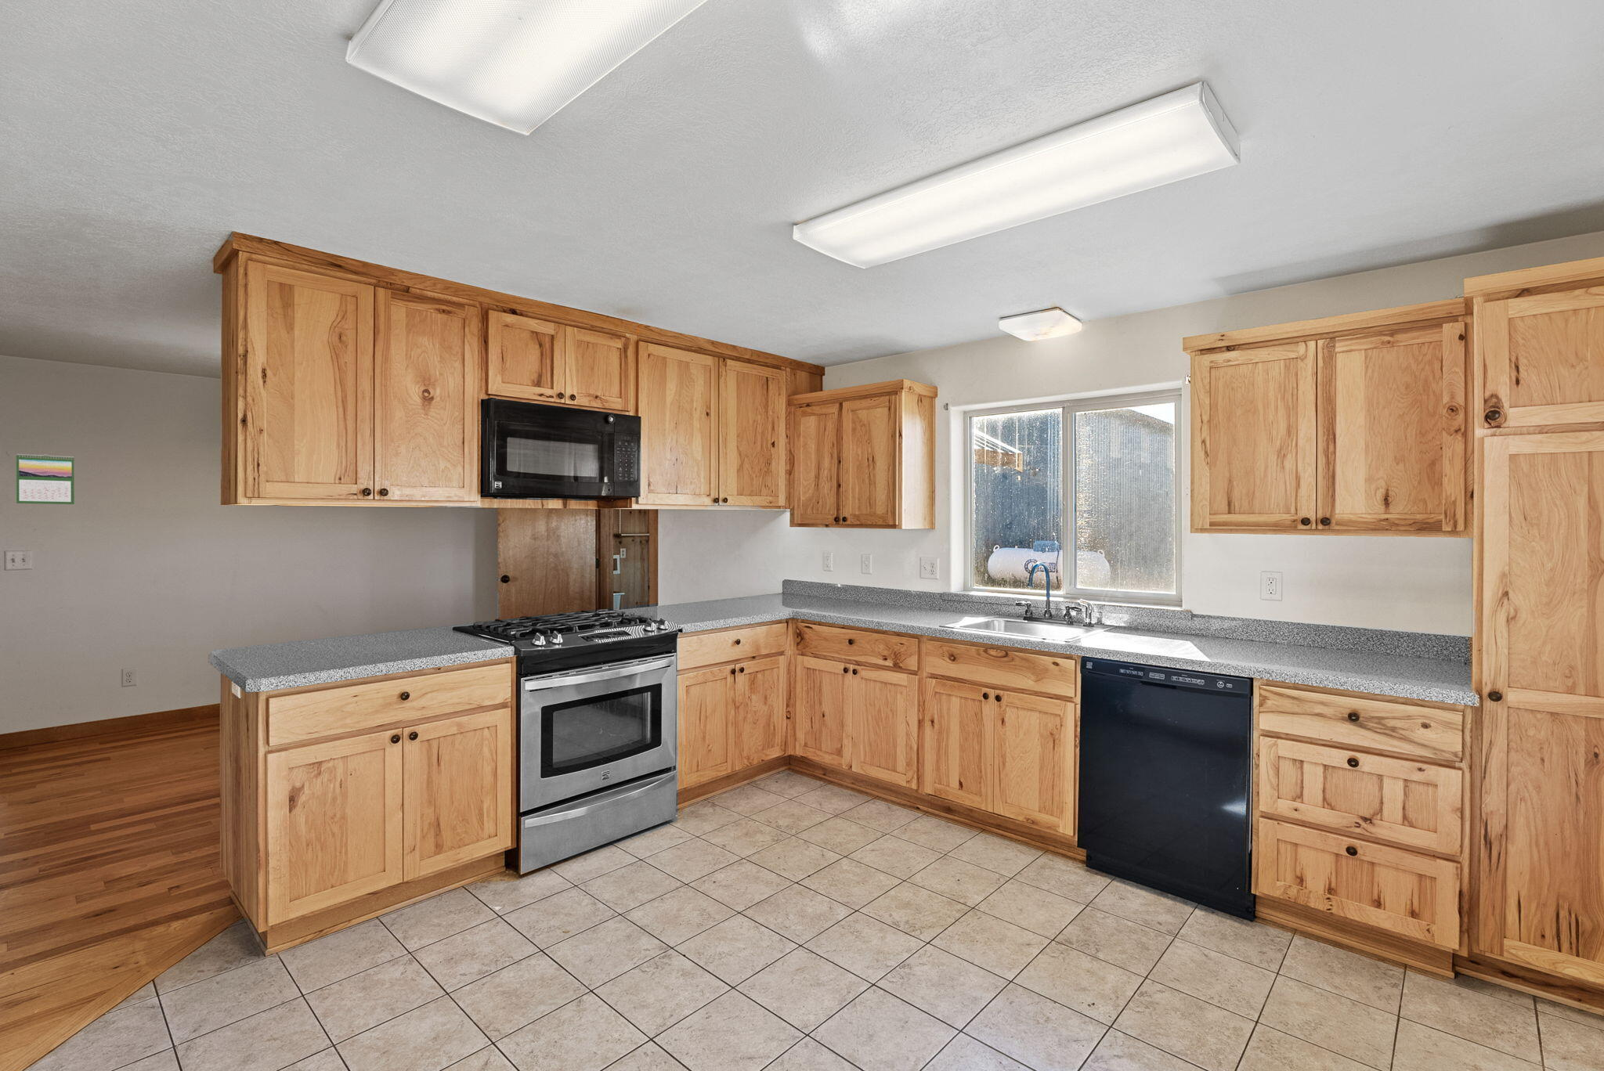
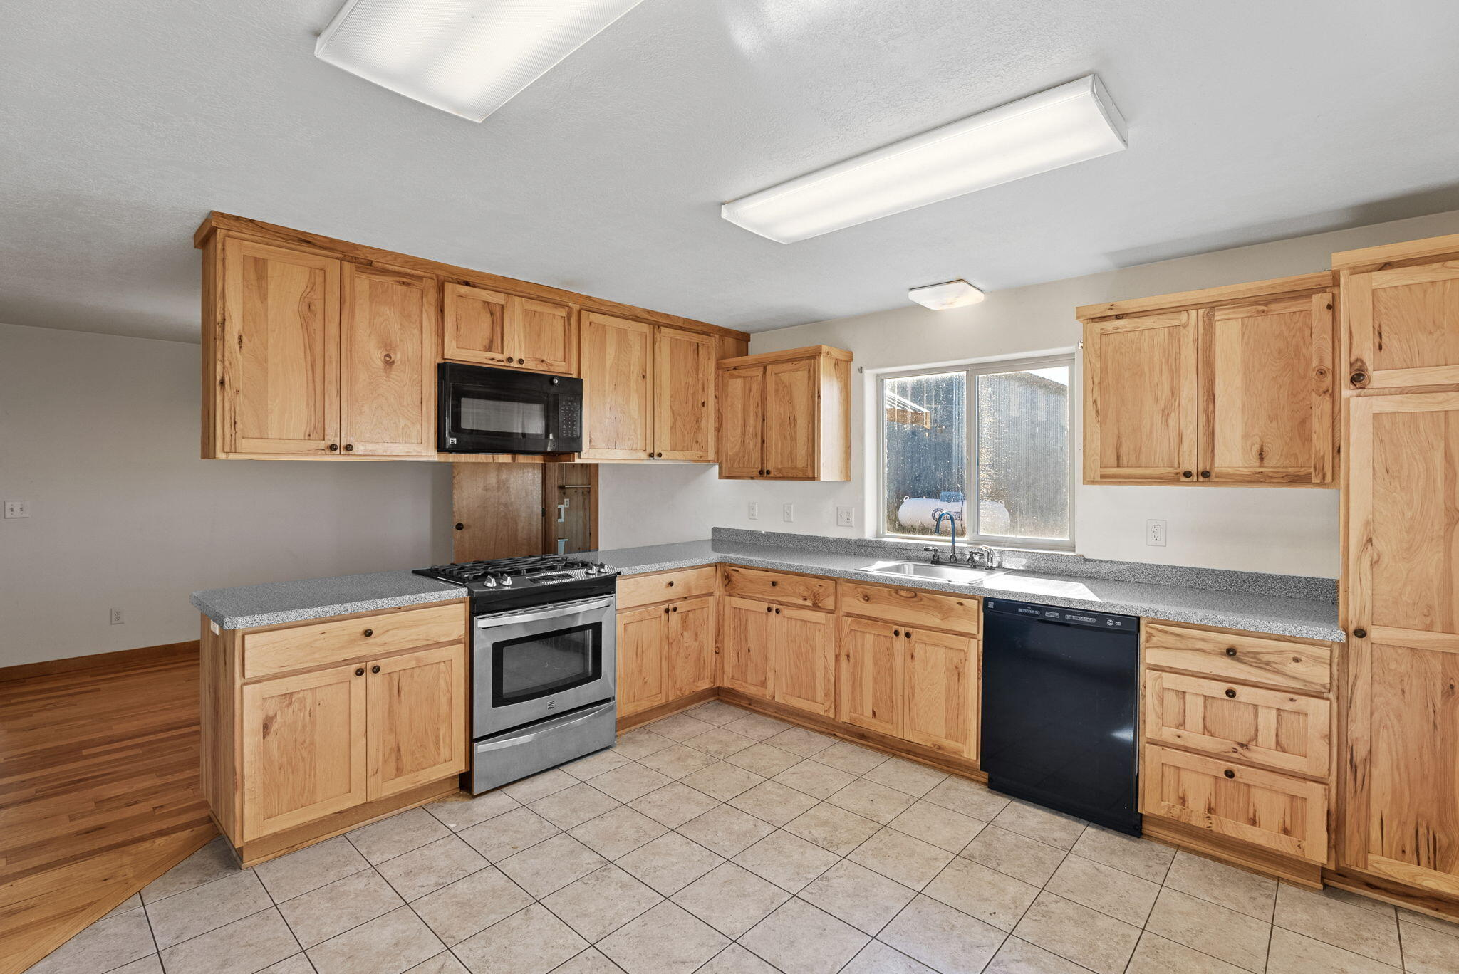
- calendar (45, 478)
